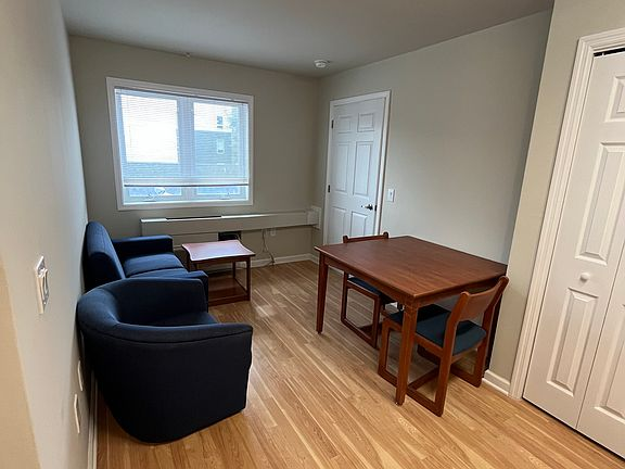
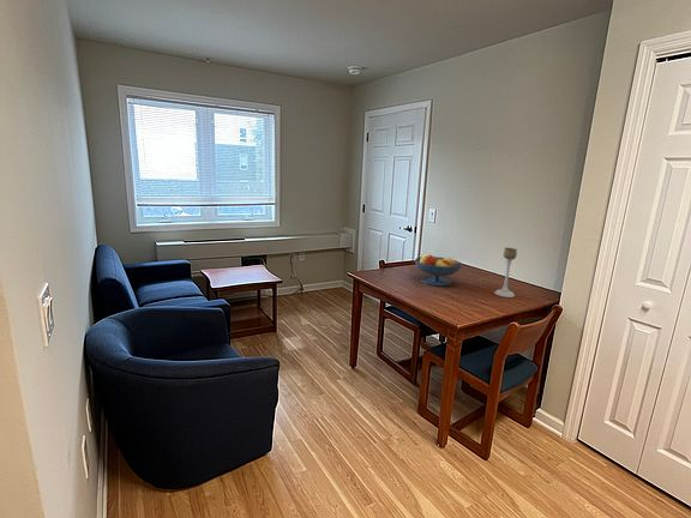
+ candle holder (507, 271)
+ fruit bowl (437, 267)
